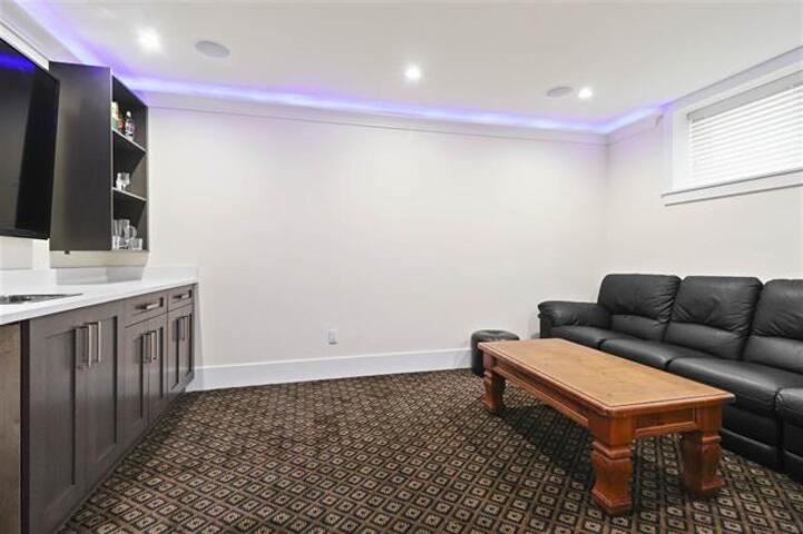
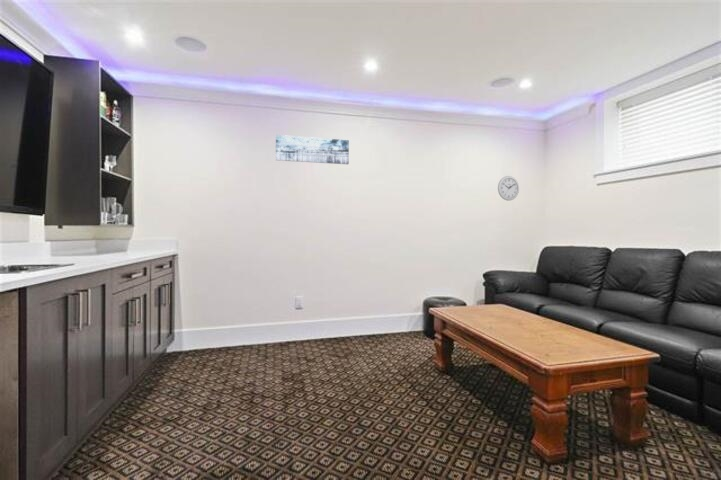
+ wall clock (508, 188)
+ wall art (313, 150)
